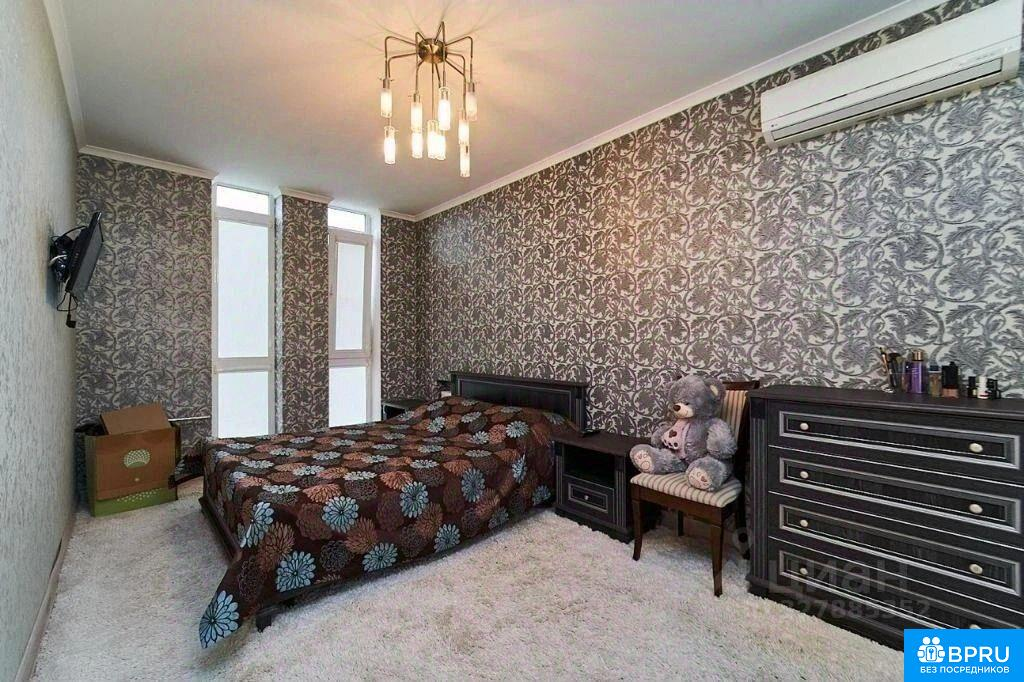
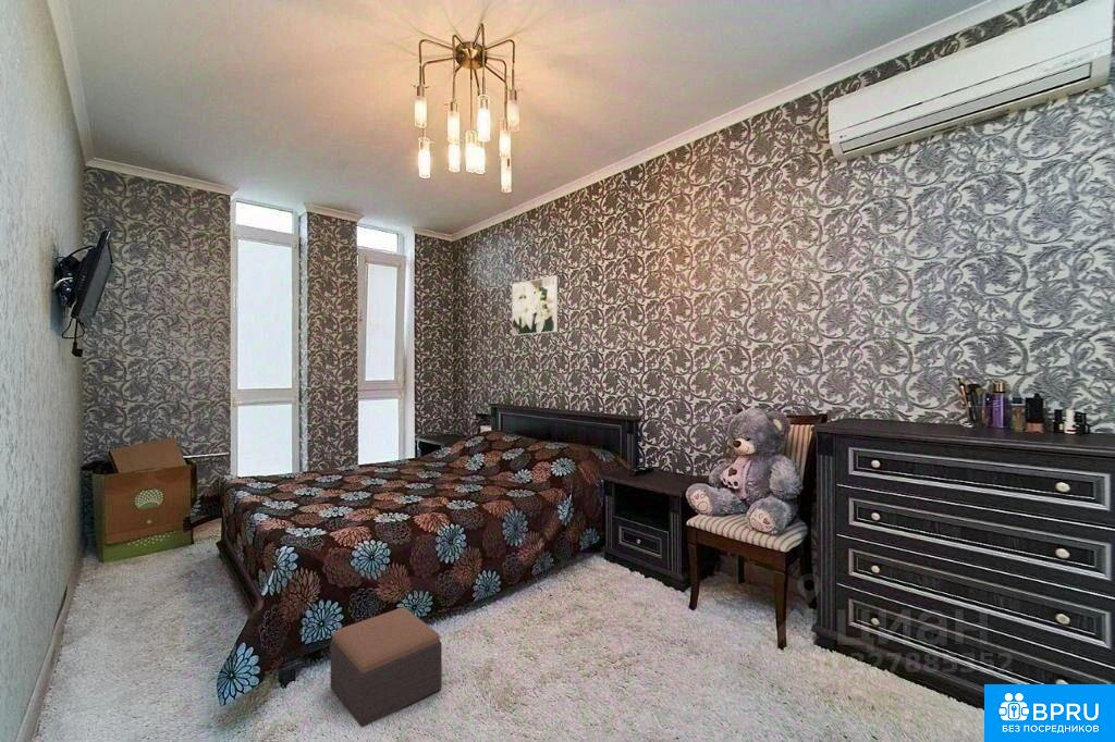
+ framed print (534, 307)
+ footstool (385, 658)
